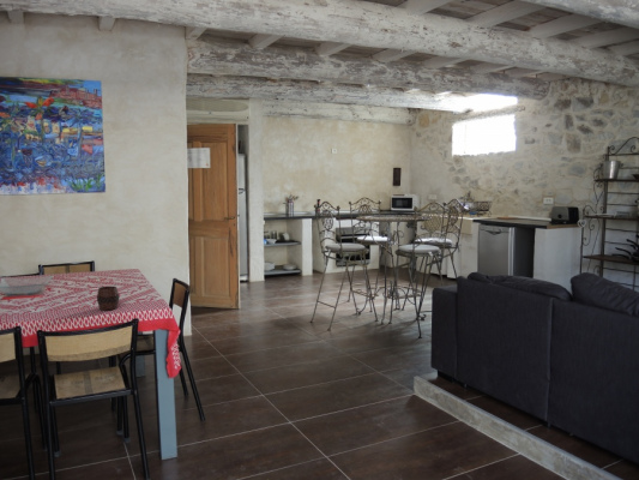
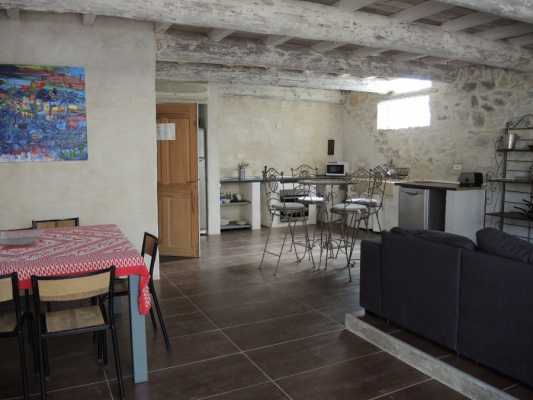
- cup (108, 298)
